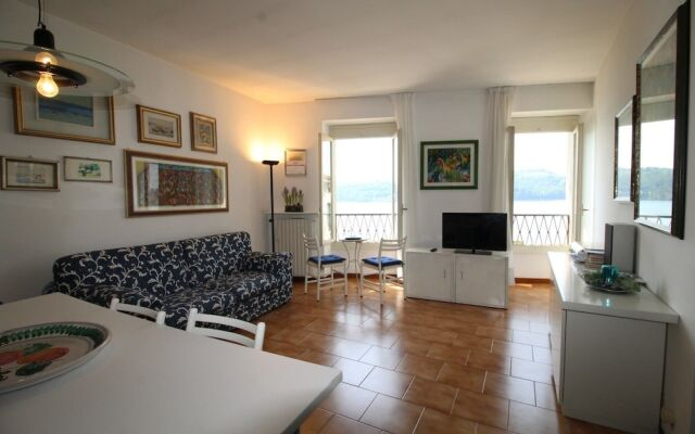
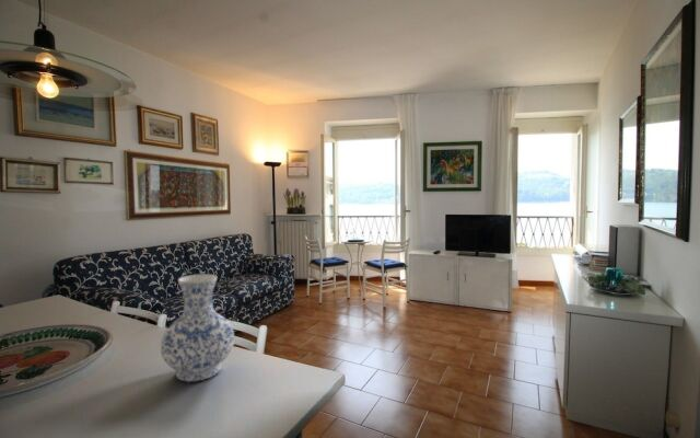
+ vase (198, 324)
